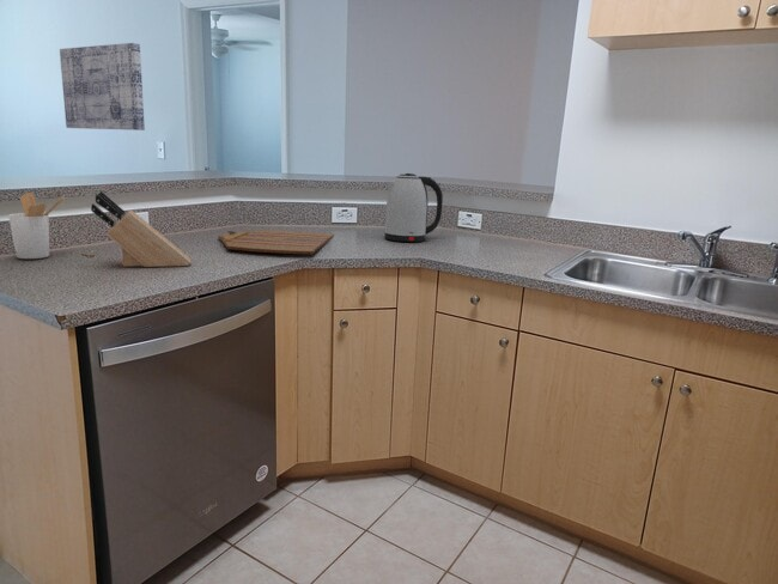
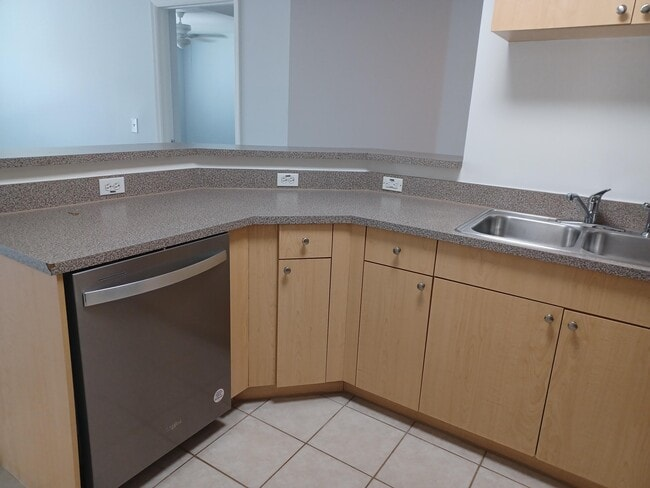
- knife block (141, 229)
- utensil holder (39, 225)
- cutting board (271, 237)
- kettle (414, 206)
- wall art (101, 87)
